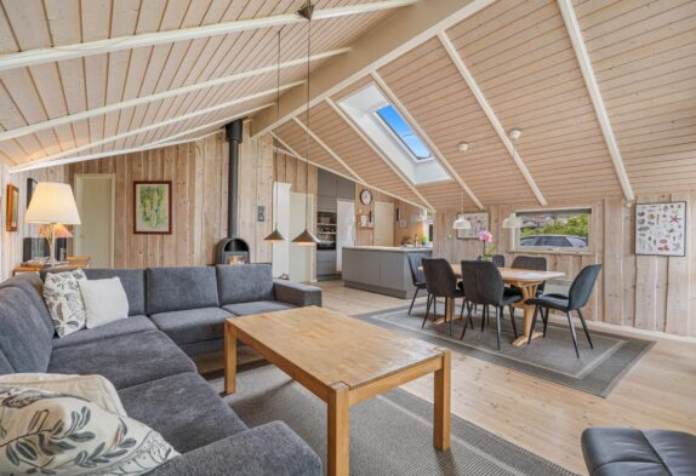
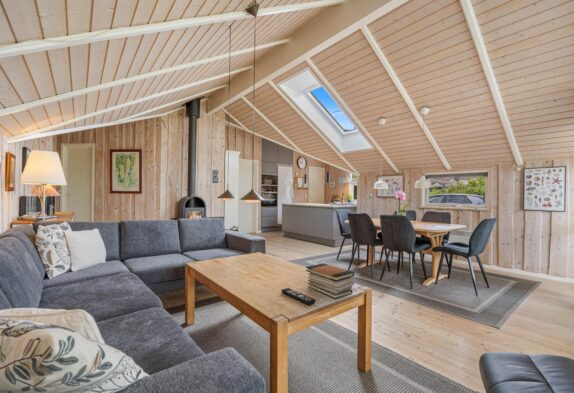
+ remote control (297, 296)
+ book stack (329, 279)
